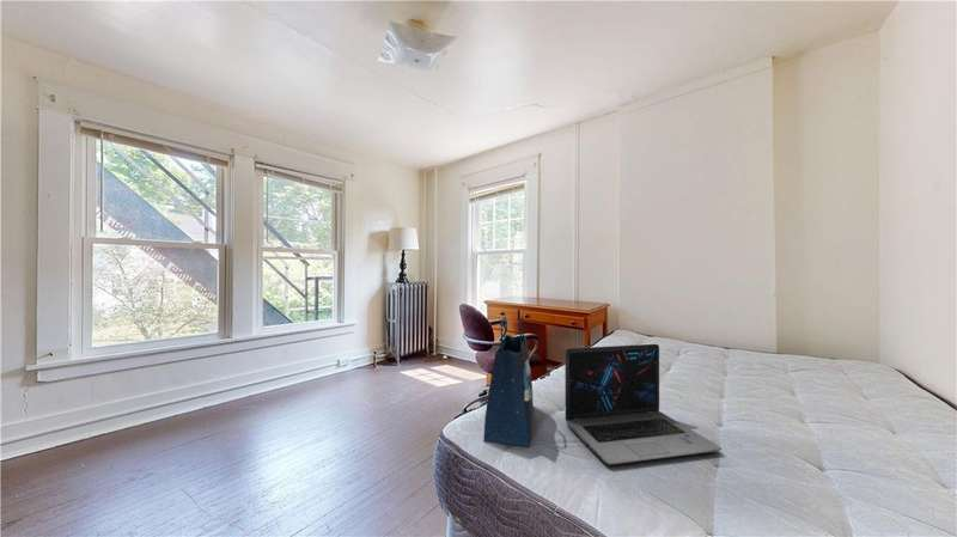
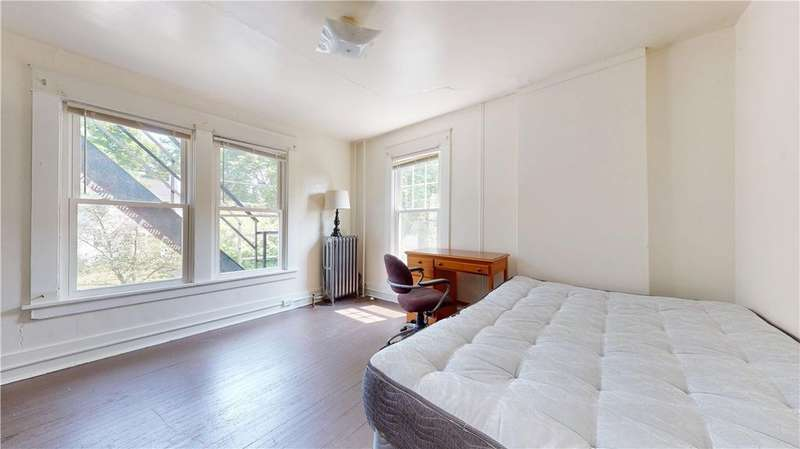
- laptop (636, 397)
- tote bag (511, 368)
